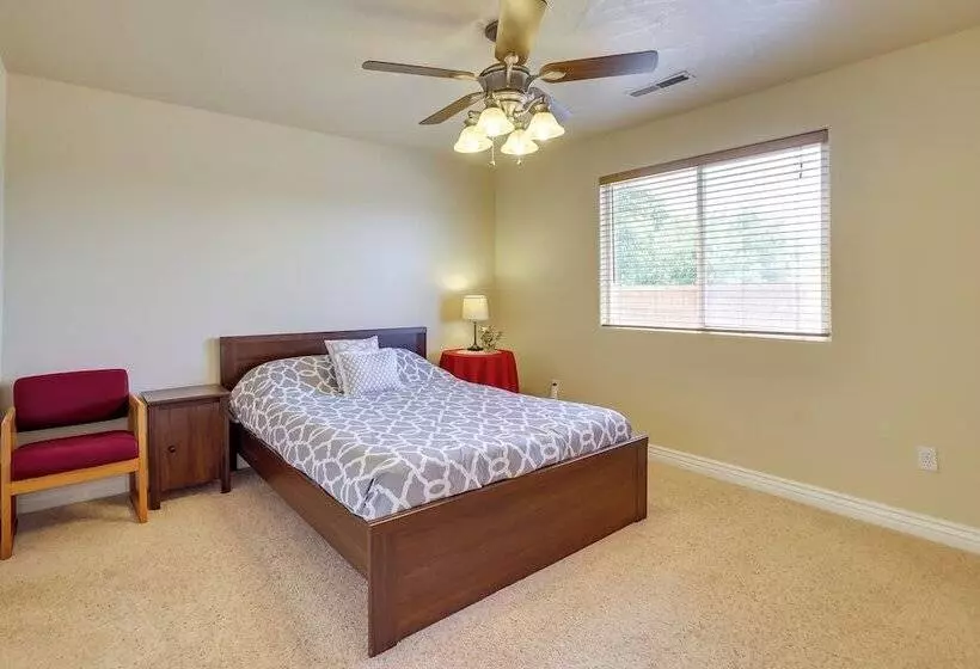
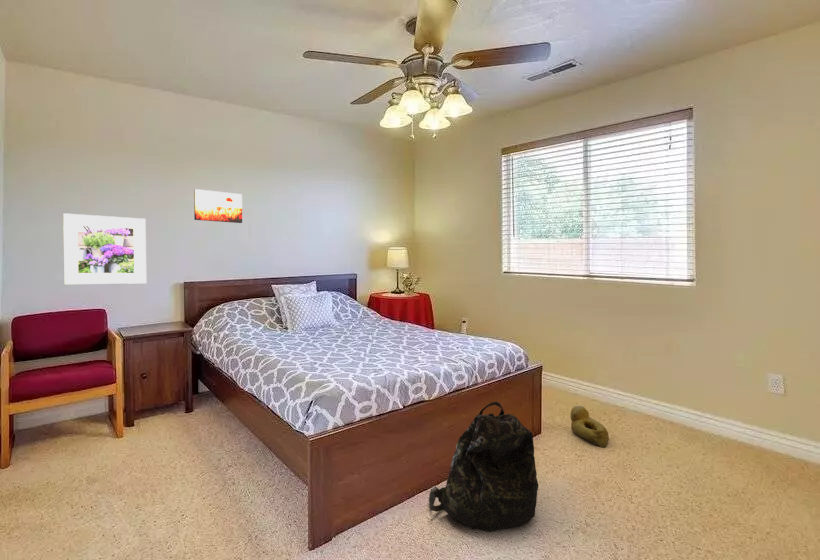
+ rubber duck (590, 423)
+ backpack (484, 453)
+ wall art (218, 206)
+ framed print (106, 250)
